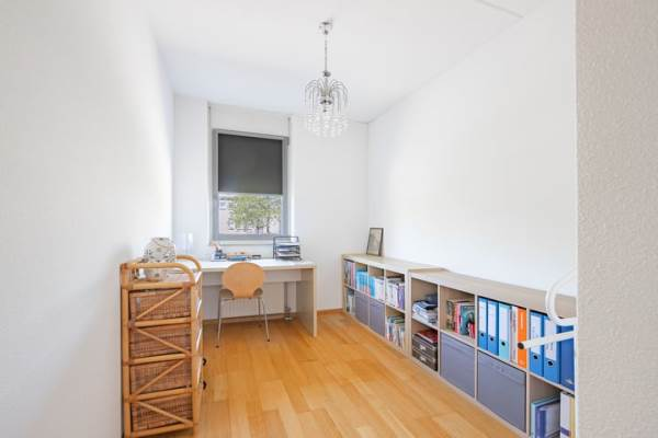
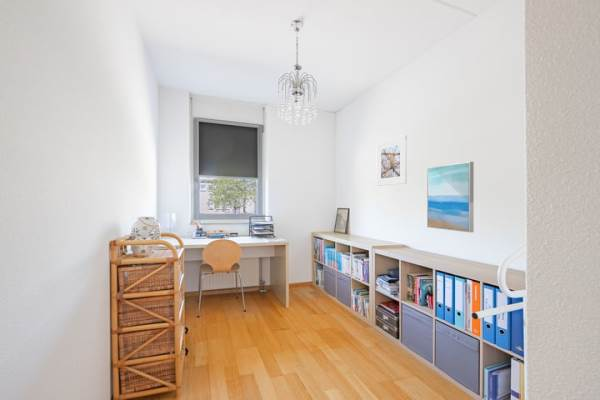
+ wall art (448, 197)
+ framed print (390, 162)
